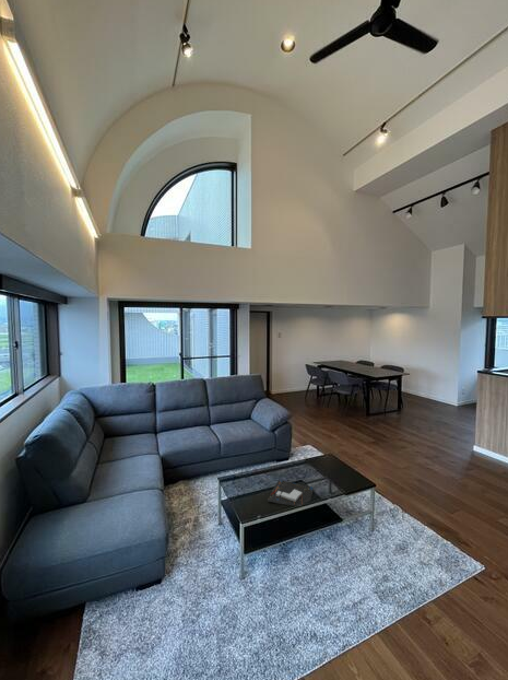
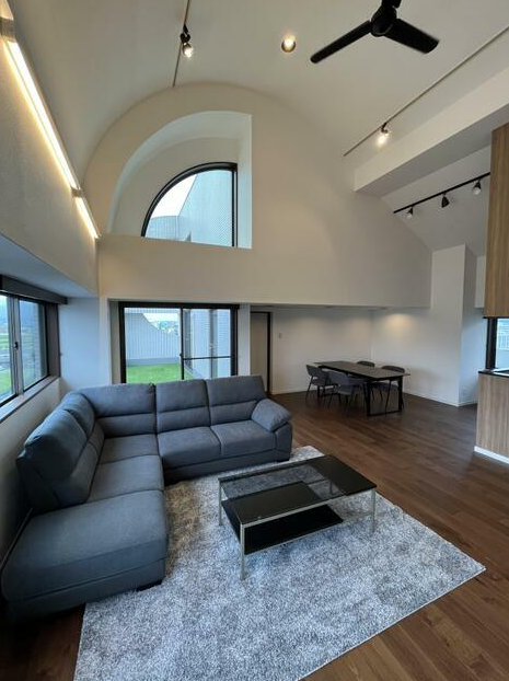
- board game (291, 493)
